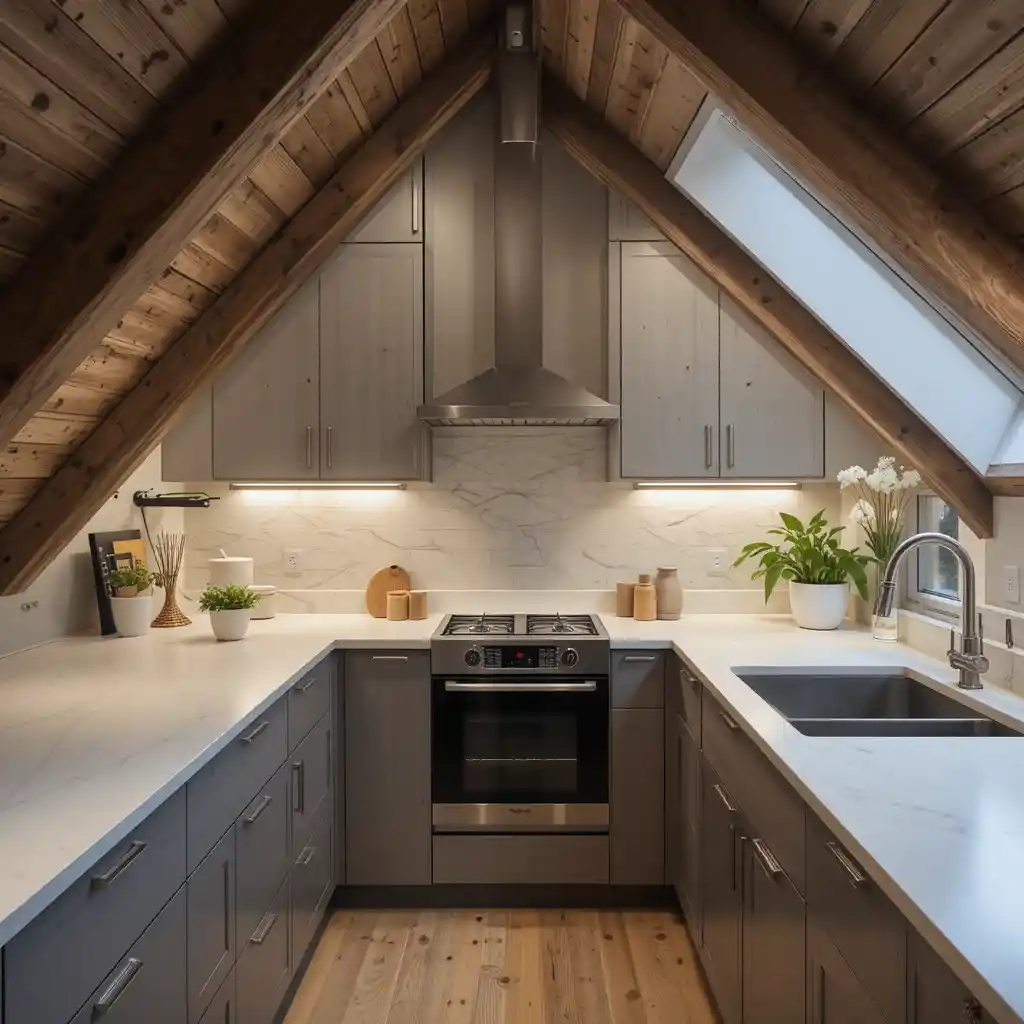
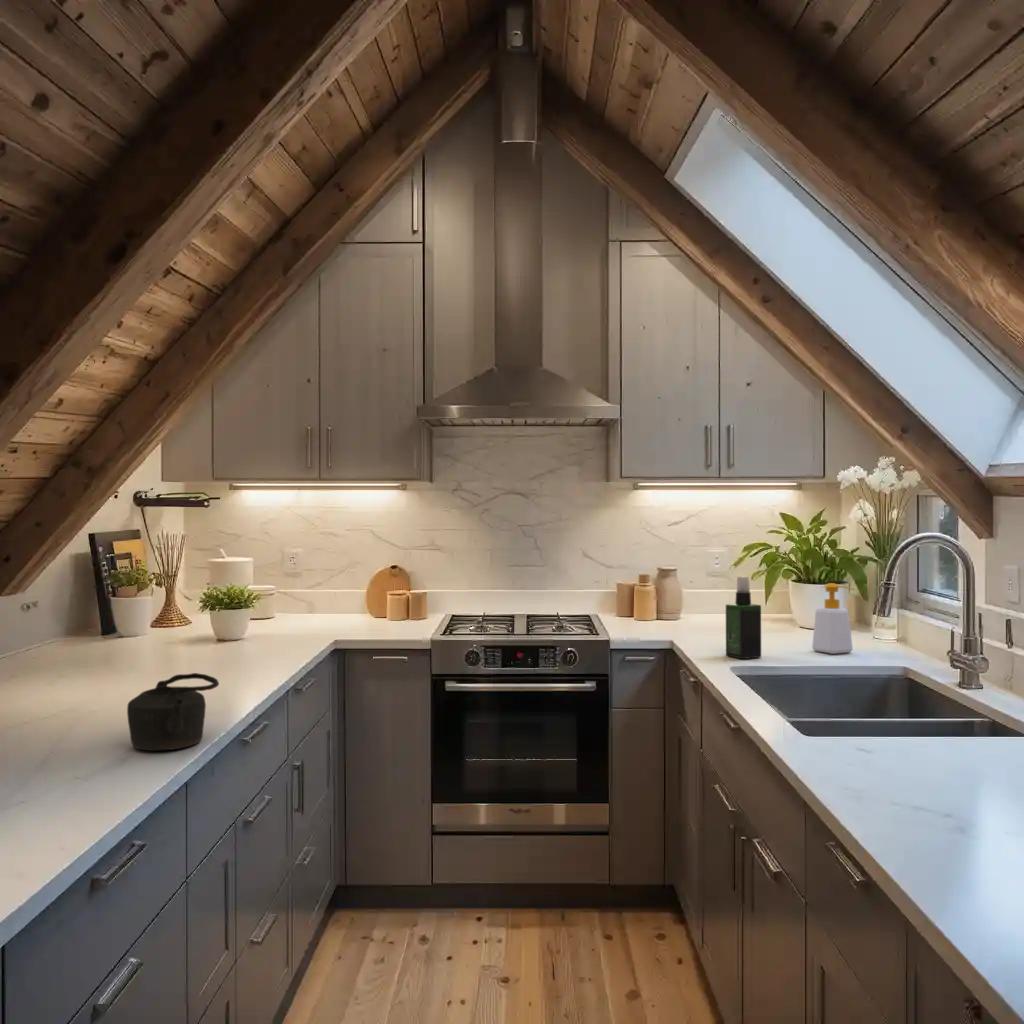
+ teapot (172, 713)
+ soap bottle (837, 618)
+ spray bottle (743, 616)
